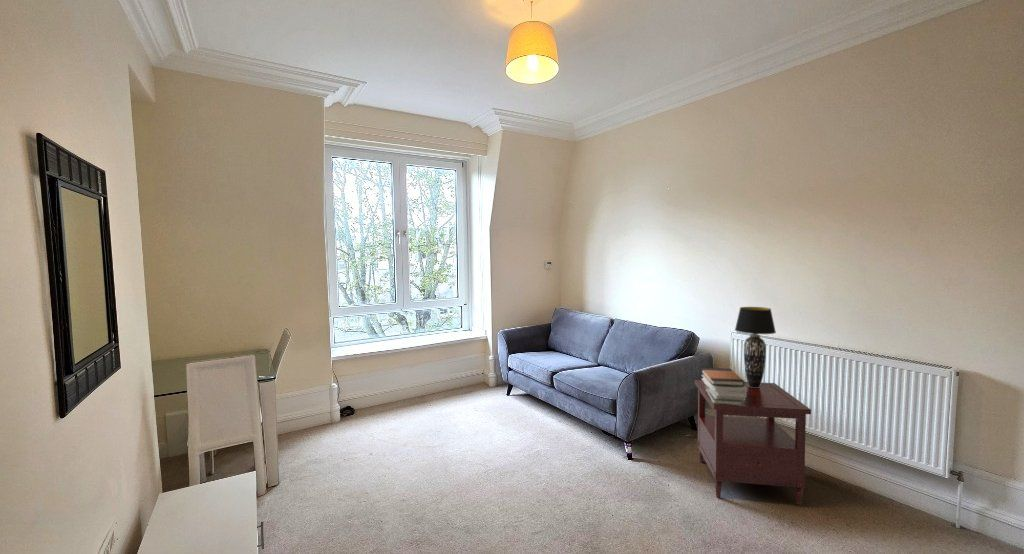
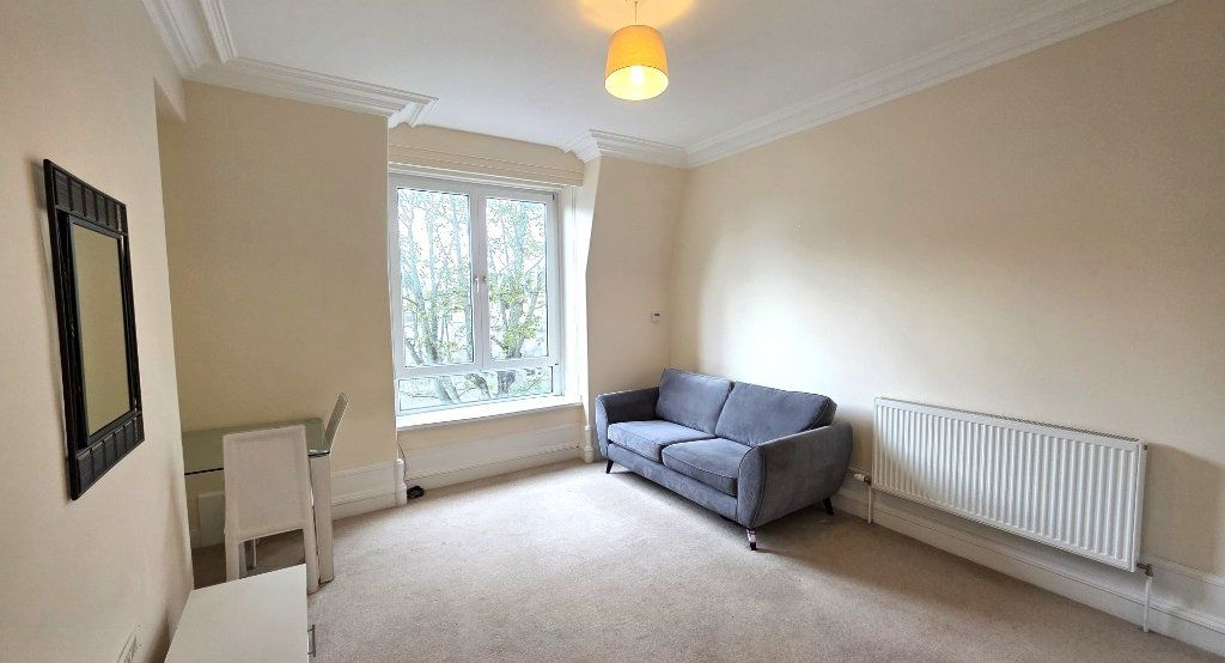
- side table (746, 437)
- table lamp (754, 347)
- book stack (722, 385)
